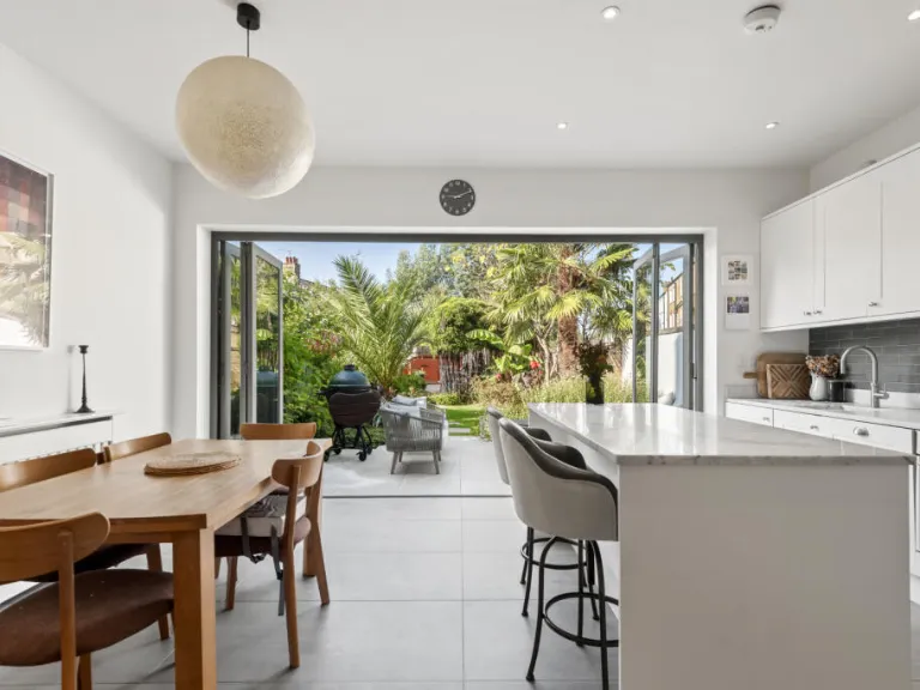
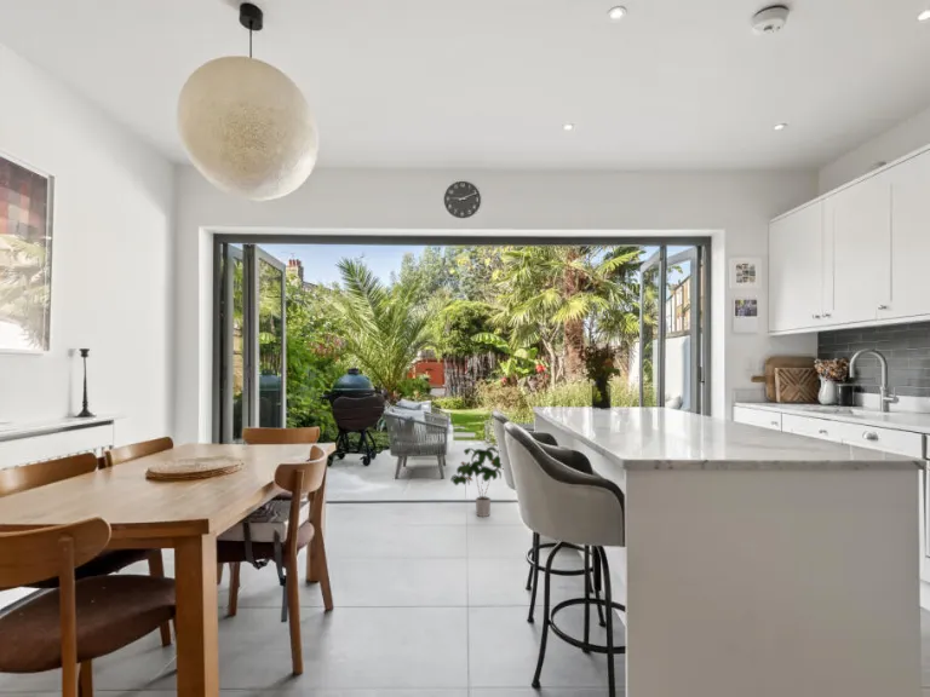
+ potted plant (482, 480)
